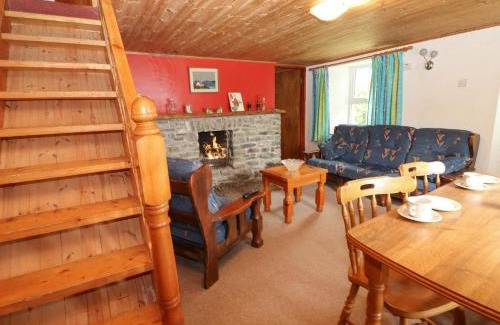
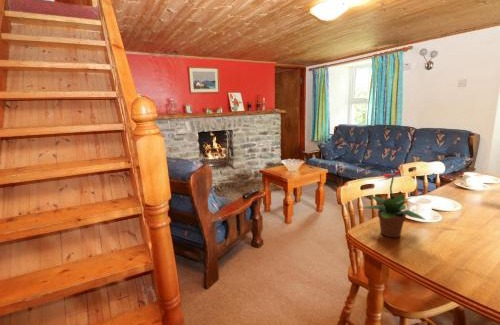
+ potted flower (392, 200)
